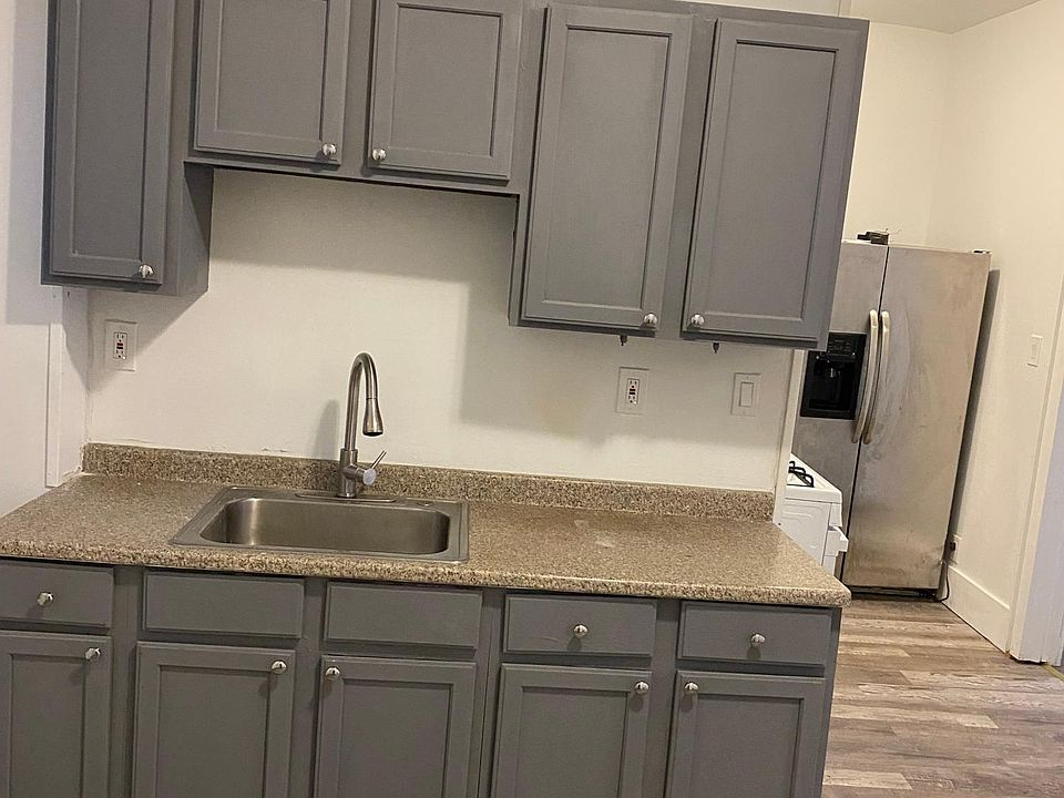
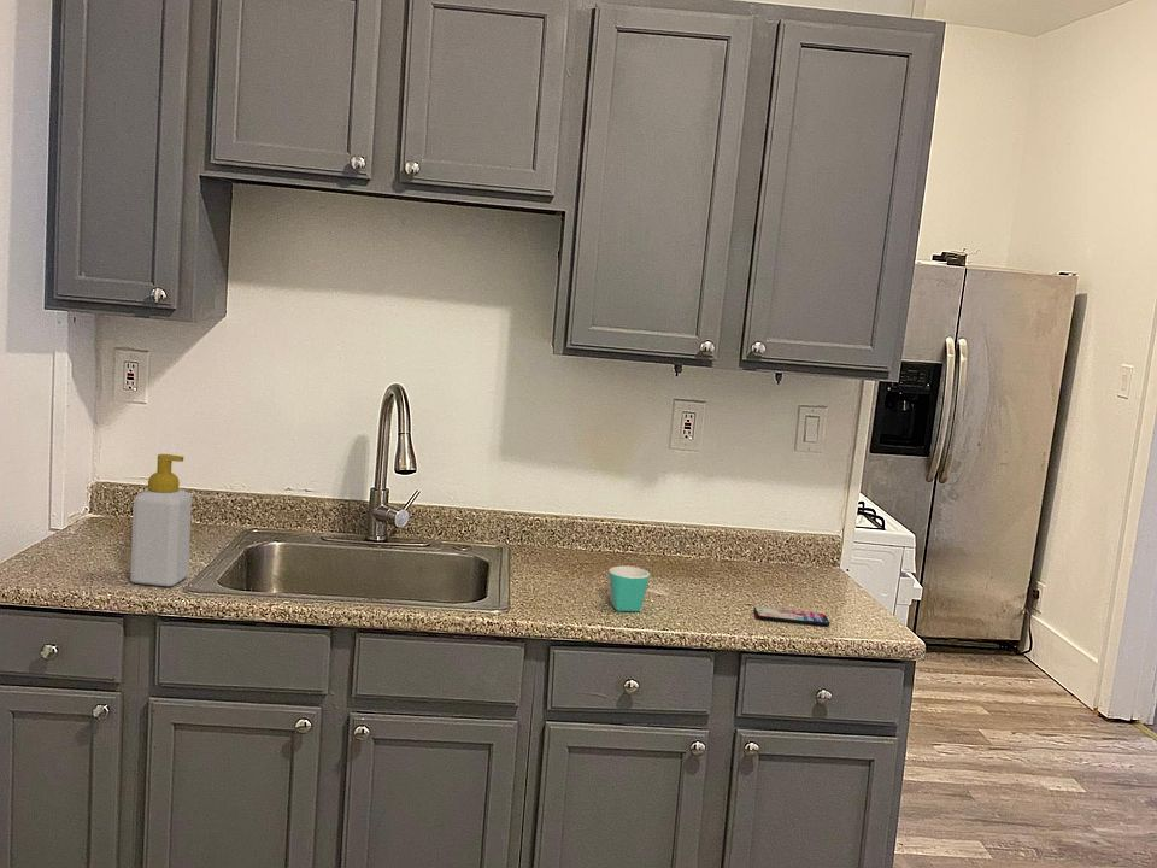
+ mug (626, 586)
+ smartphone (791, 615)
+ soap bottle (161, 517)
